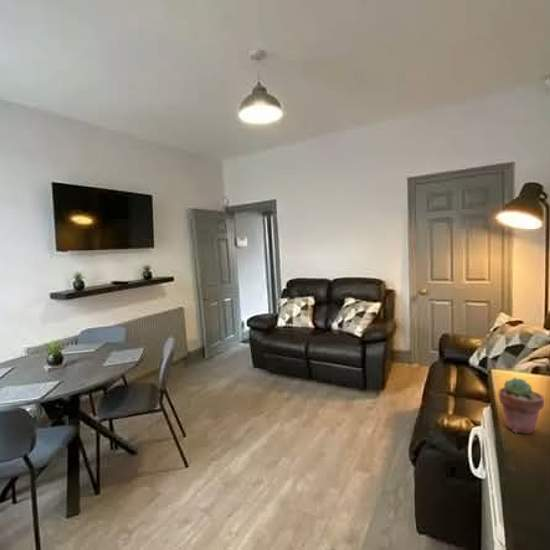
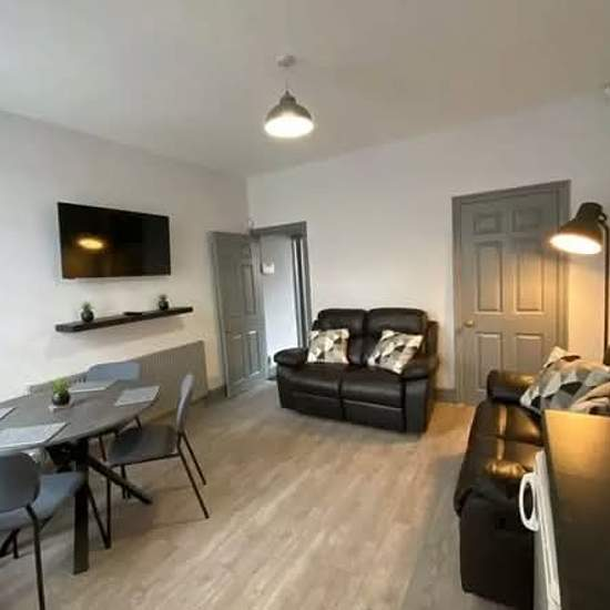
- potted succulent (520, 403)
